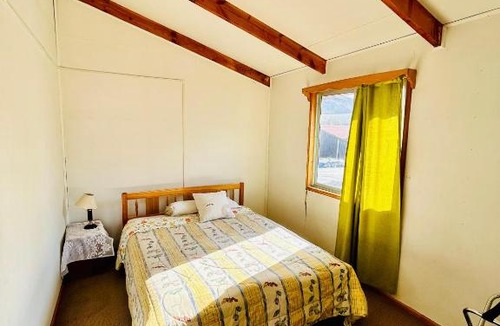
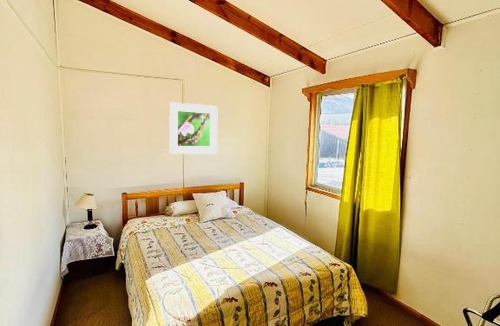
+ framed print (194, 129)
